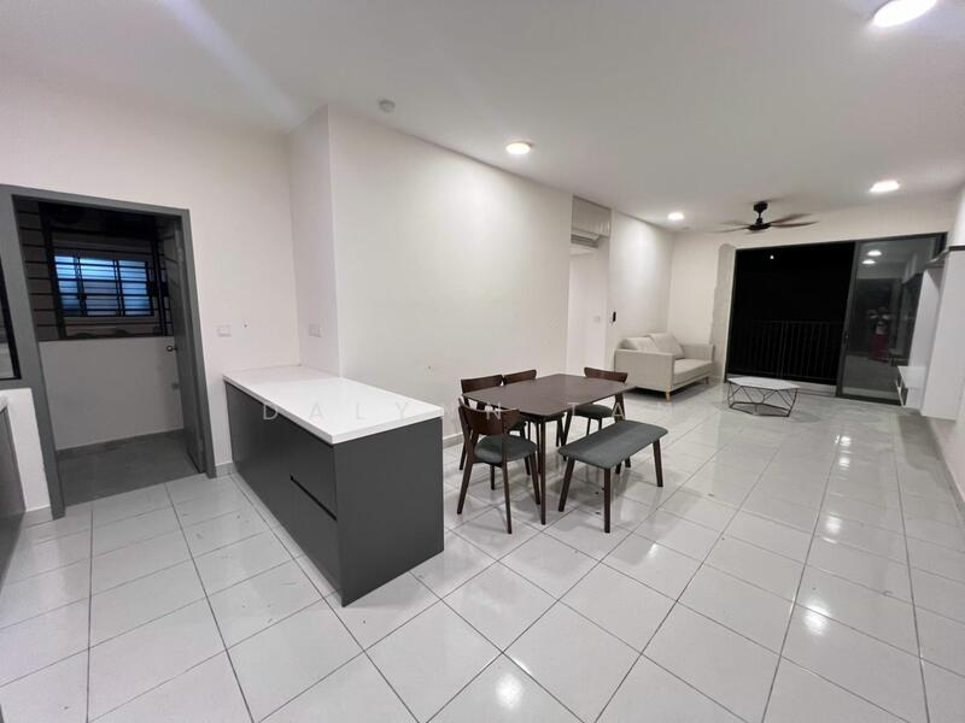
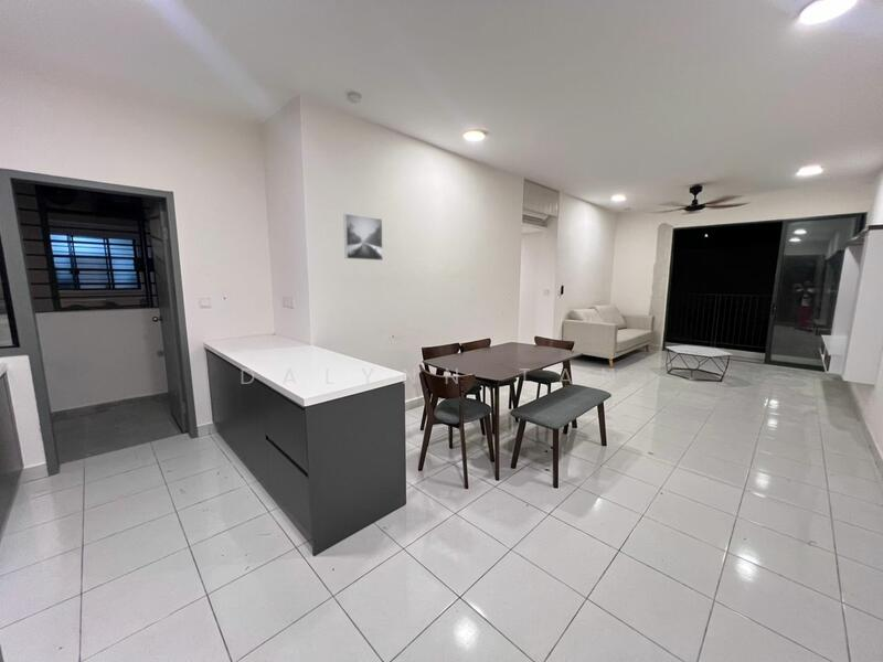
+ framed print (363, 237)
